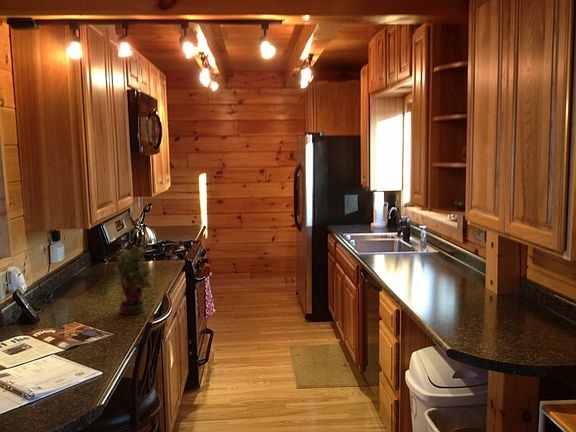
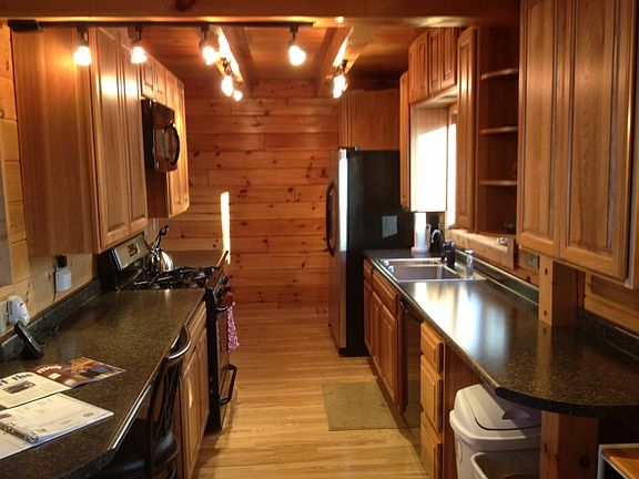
- potted plant (136, 275)
